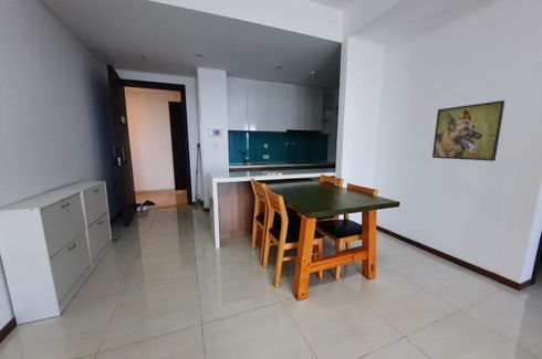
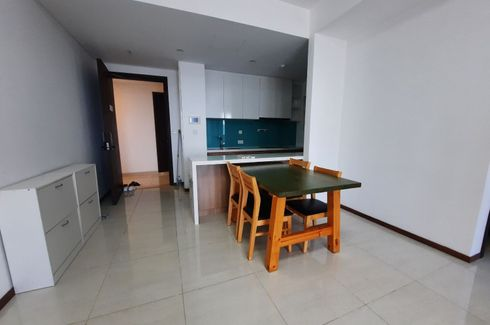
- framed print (463, 133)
